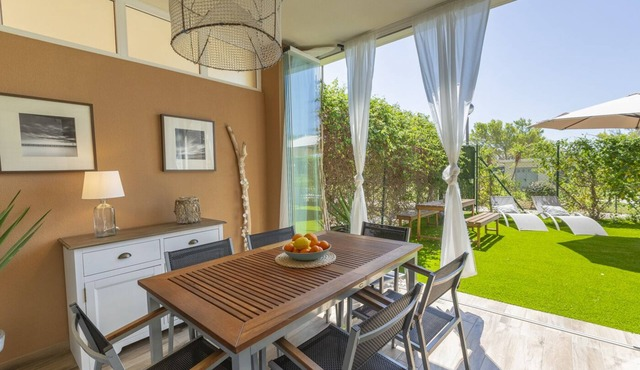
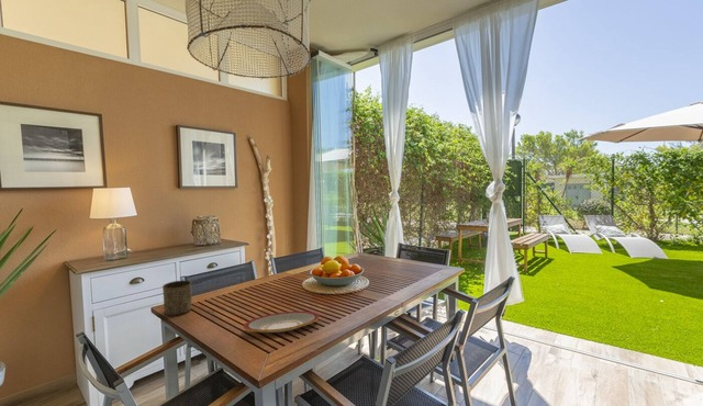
+ plate (282, 323)
+ cup (177, 297)
